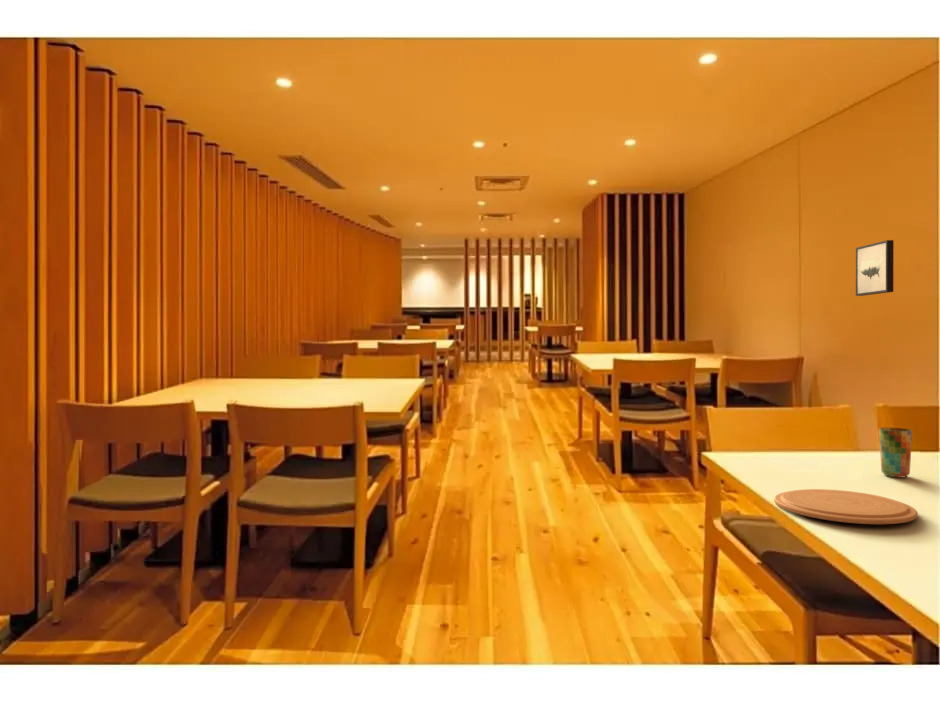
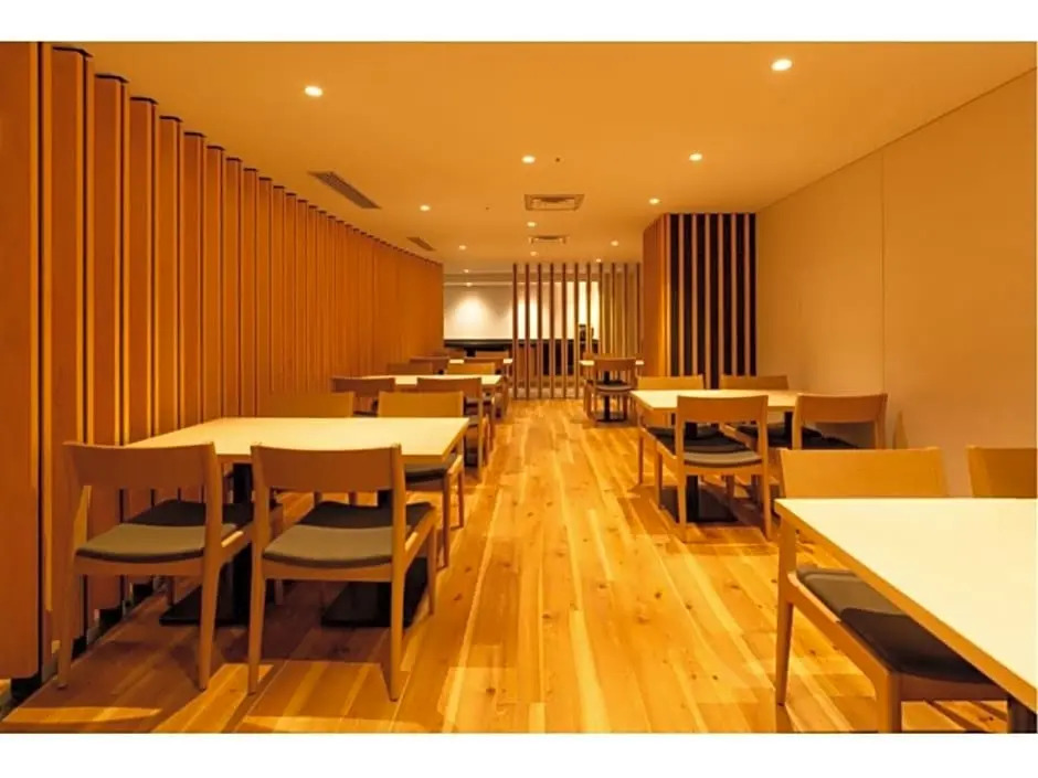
- plate (842, 504)
- wall art (873, 269)
- cup (895, 452)
